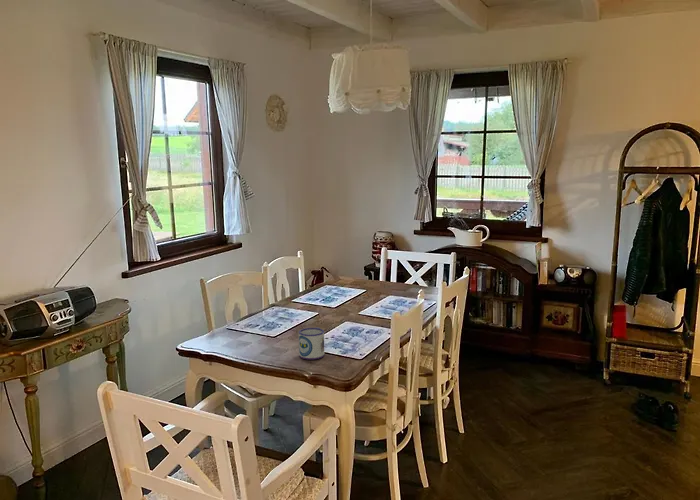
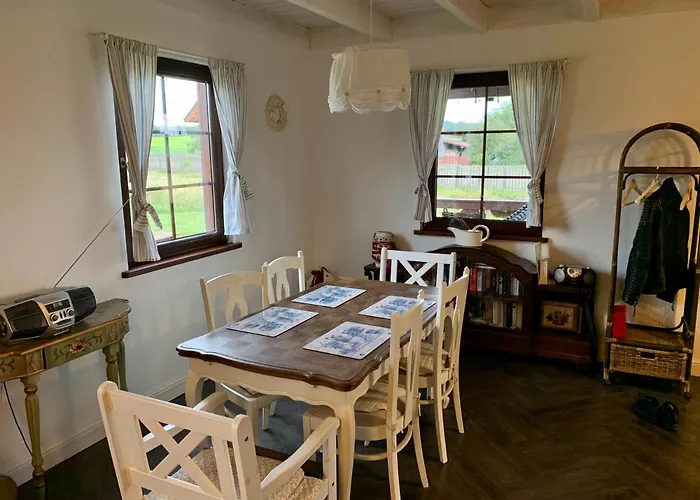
- mug (313, 341)
